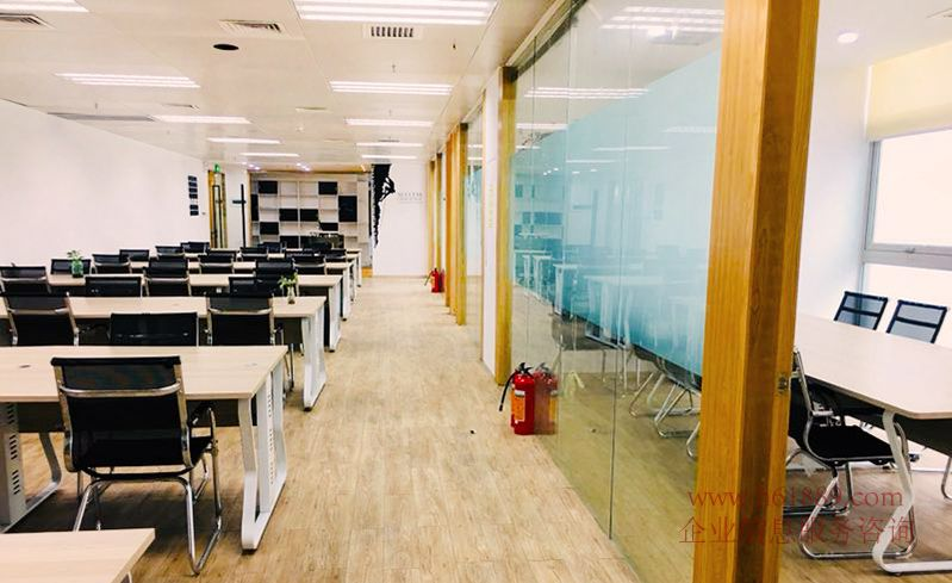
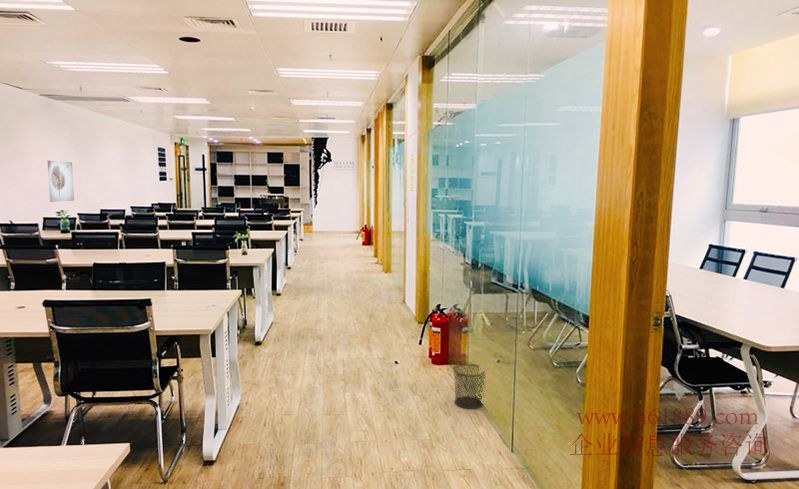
+ waste bin (469, 386)
+ wall art (61, 181)
